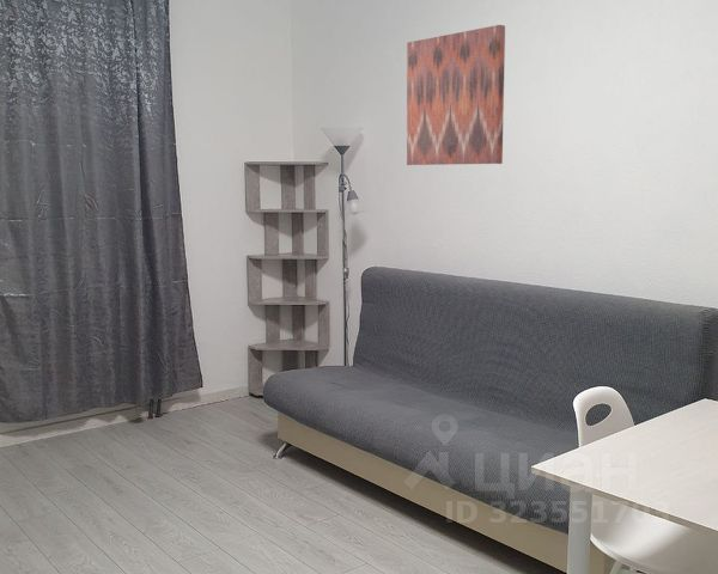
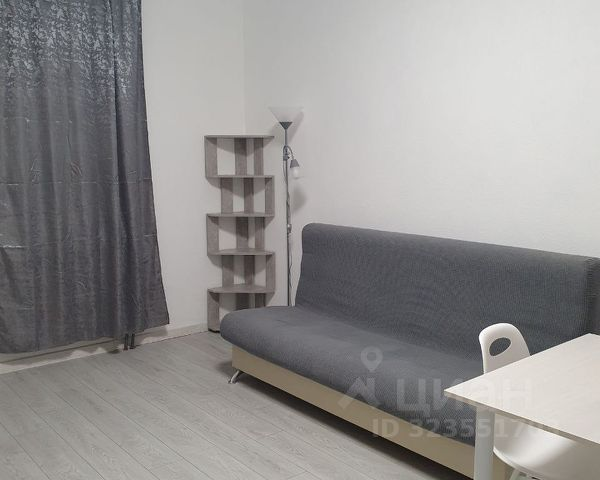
- wall art (452, 99)
